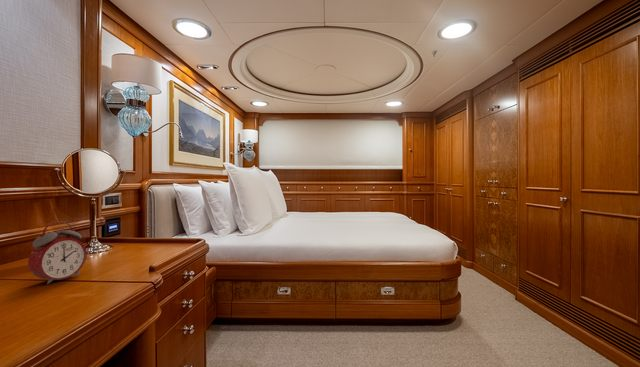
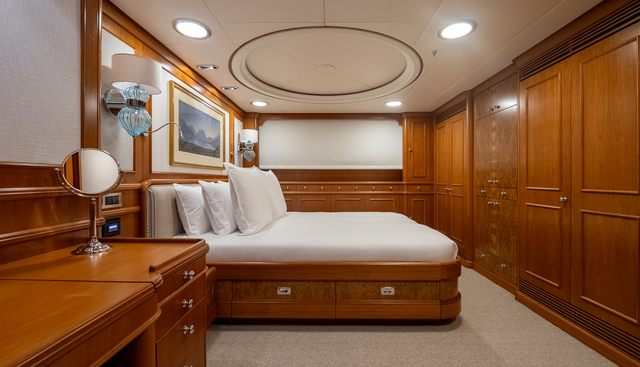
- alarm clock (58, 250)
